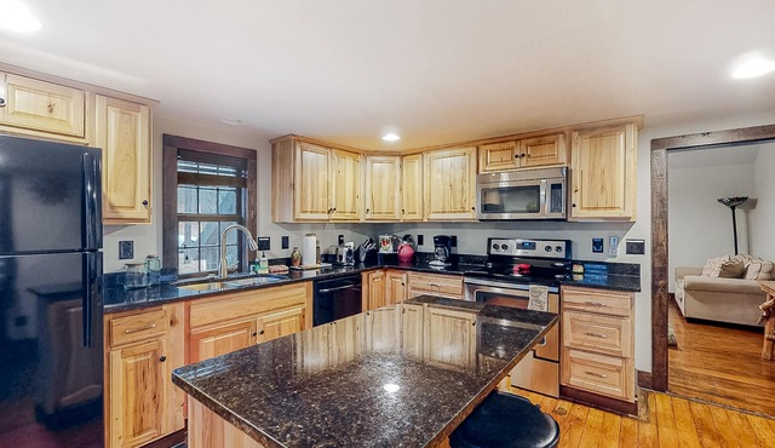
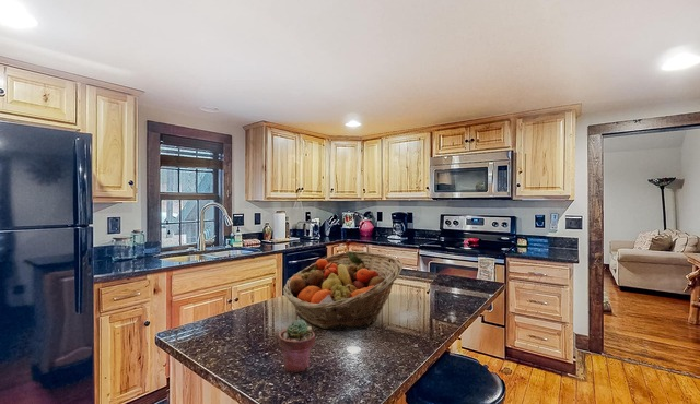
+ potted succulent (296, 343)
+ fruit basket (341, 285)
